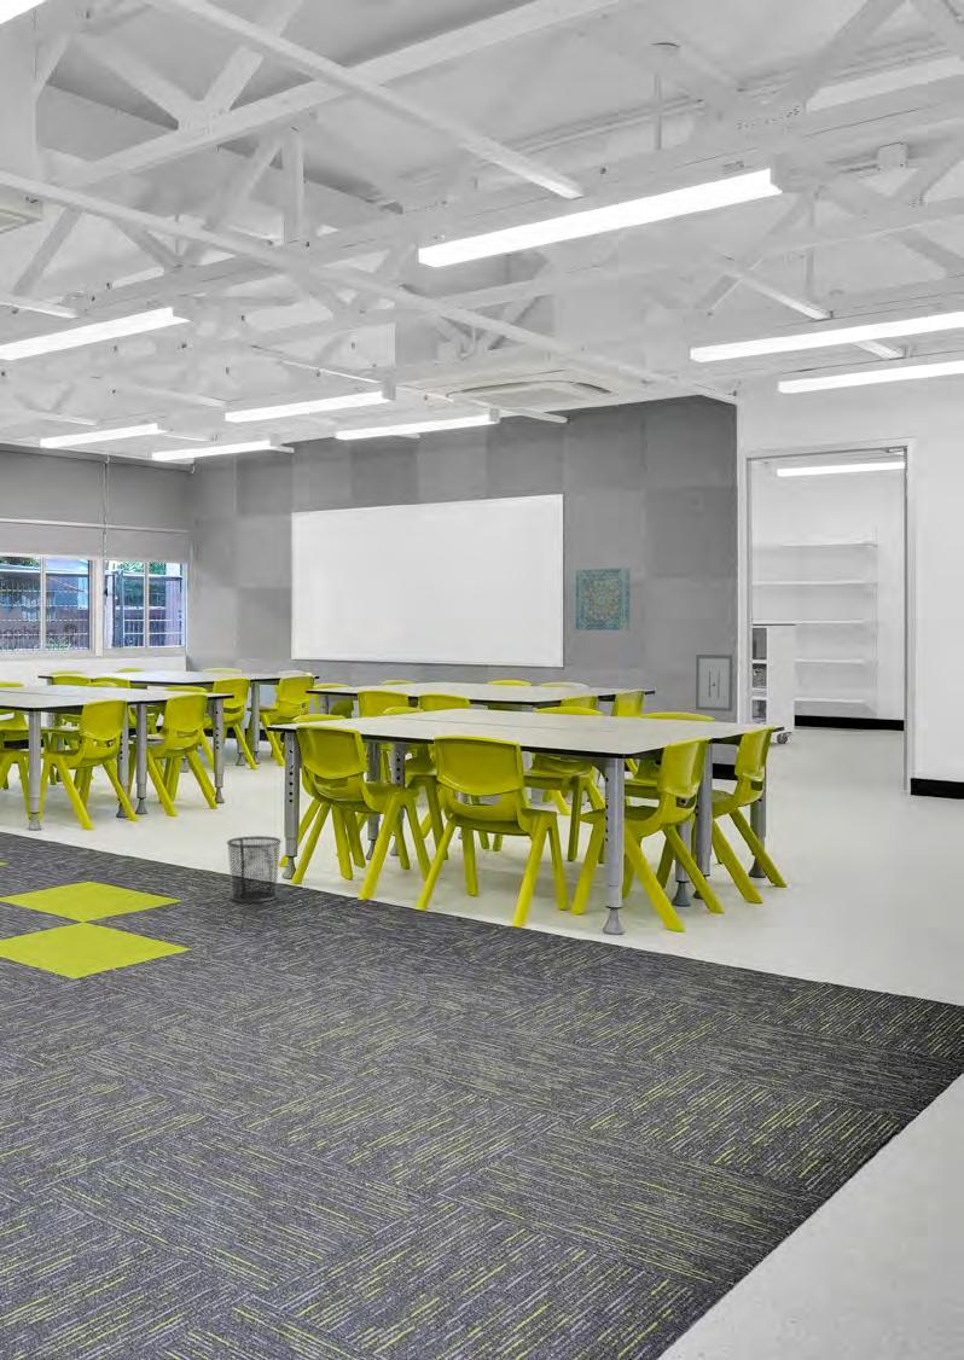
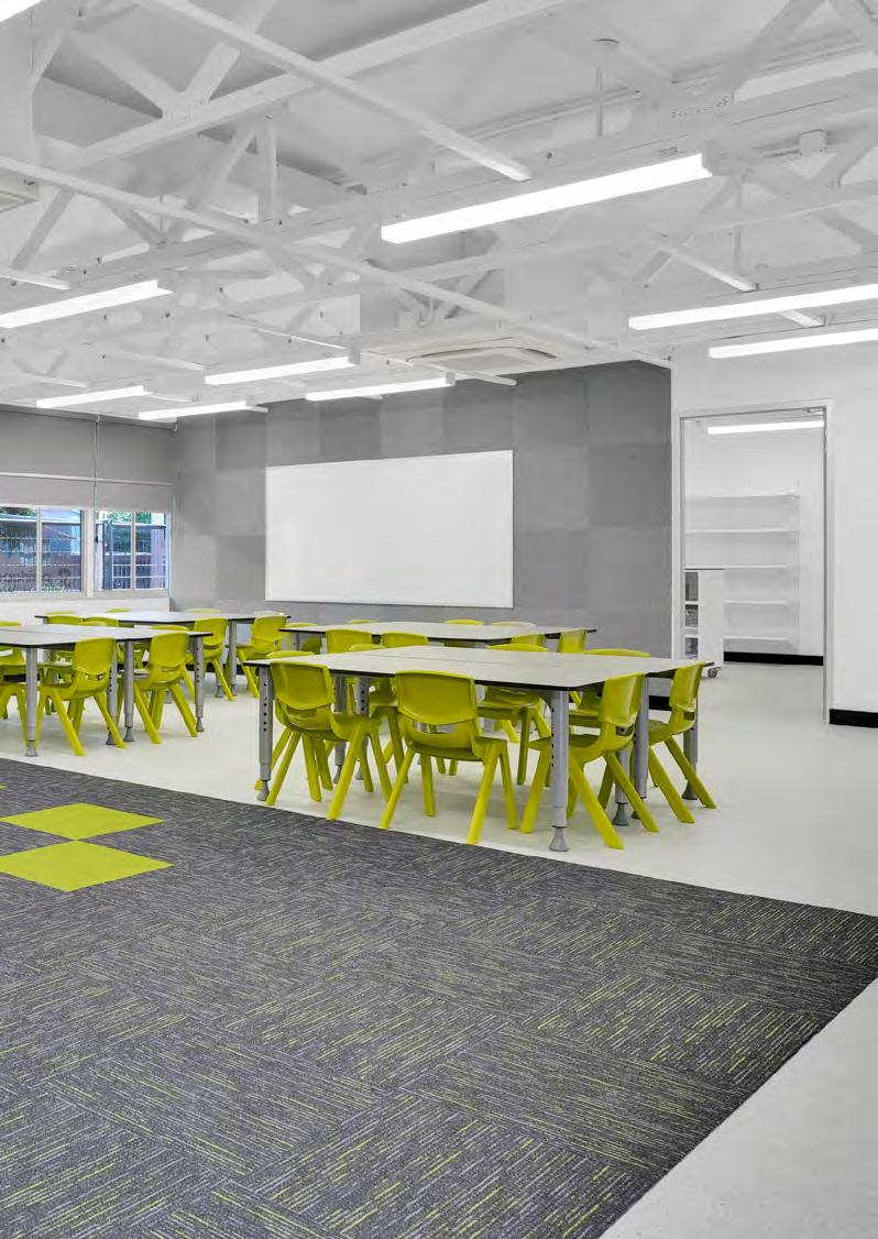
- wall art (714, 682)
- waste bin (254, 868)
- wall art (602, 599)
